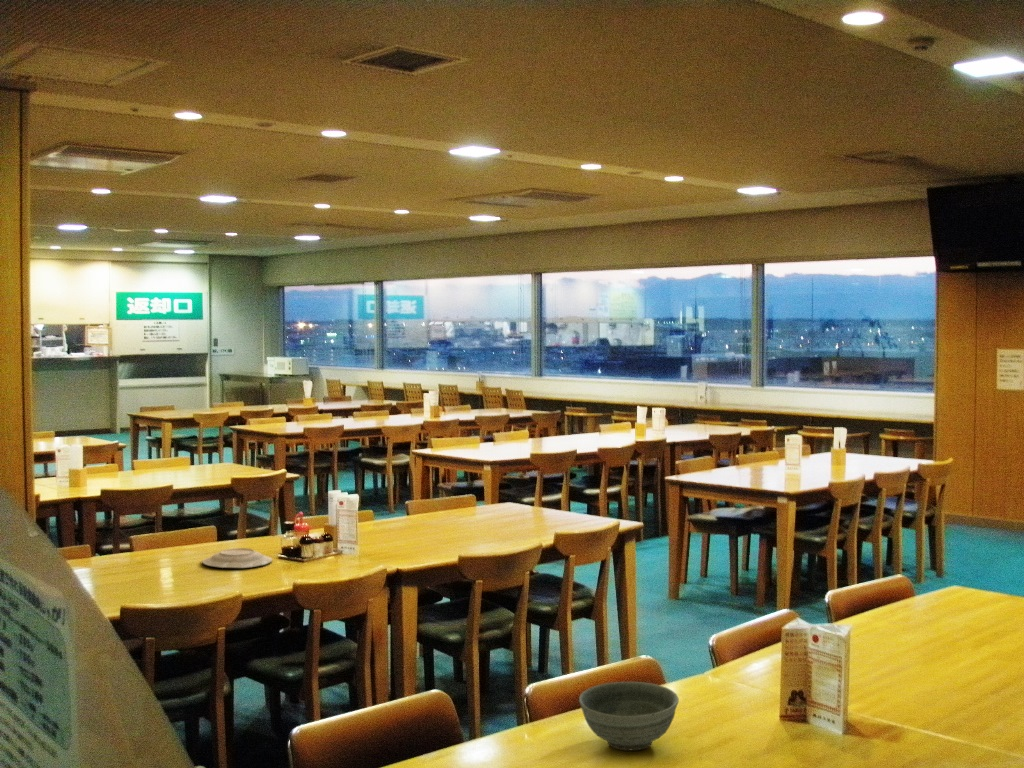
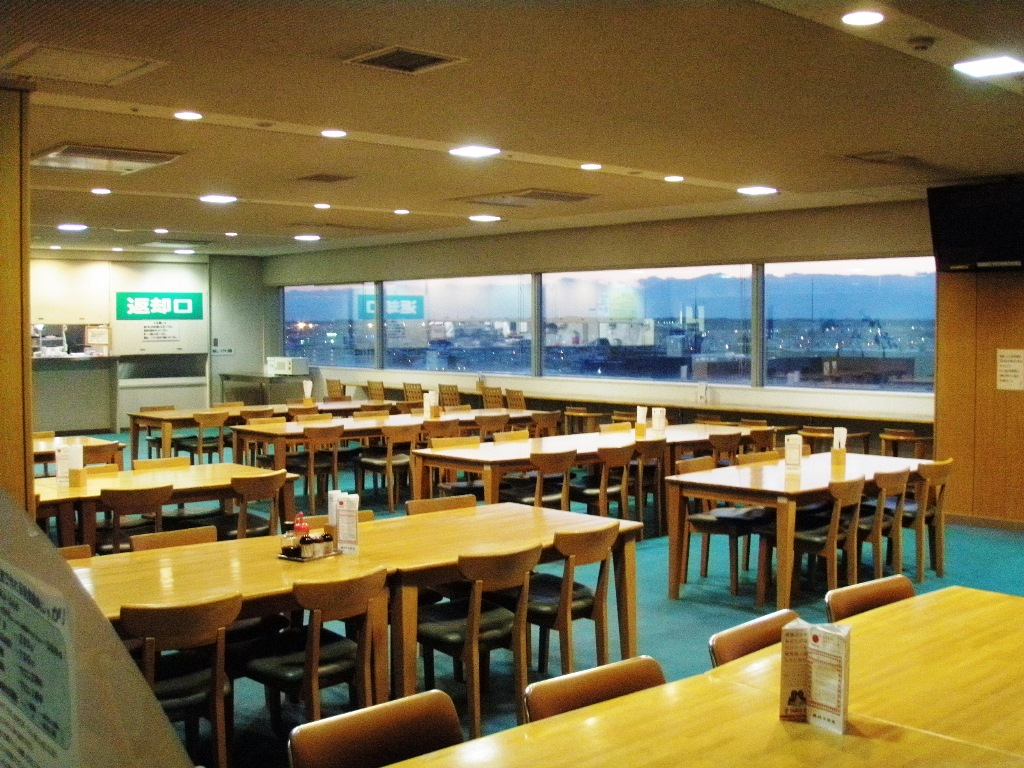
- bowl (628, 719)
- plate (237, 556)
